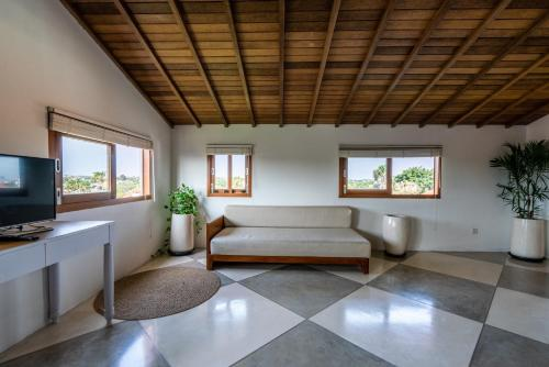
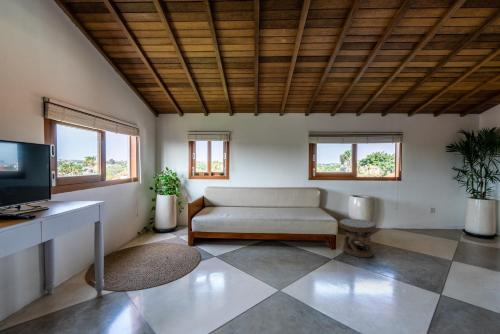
+ carved stool (357, 236)
